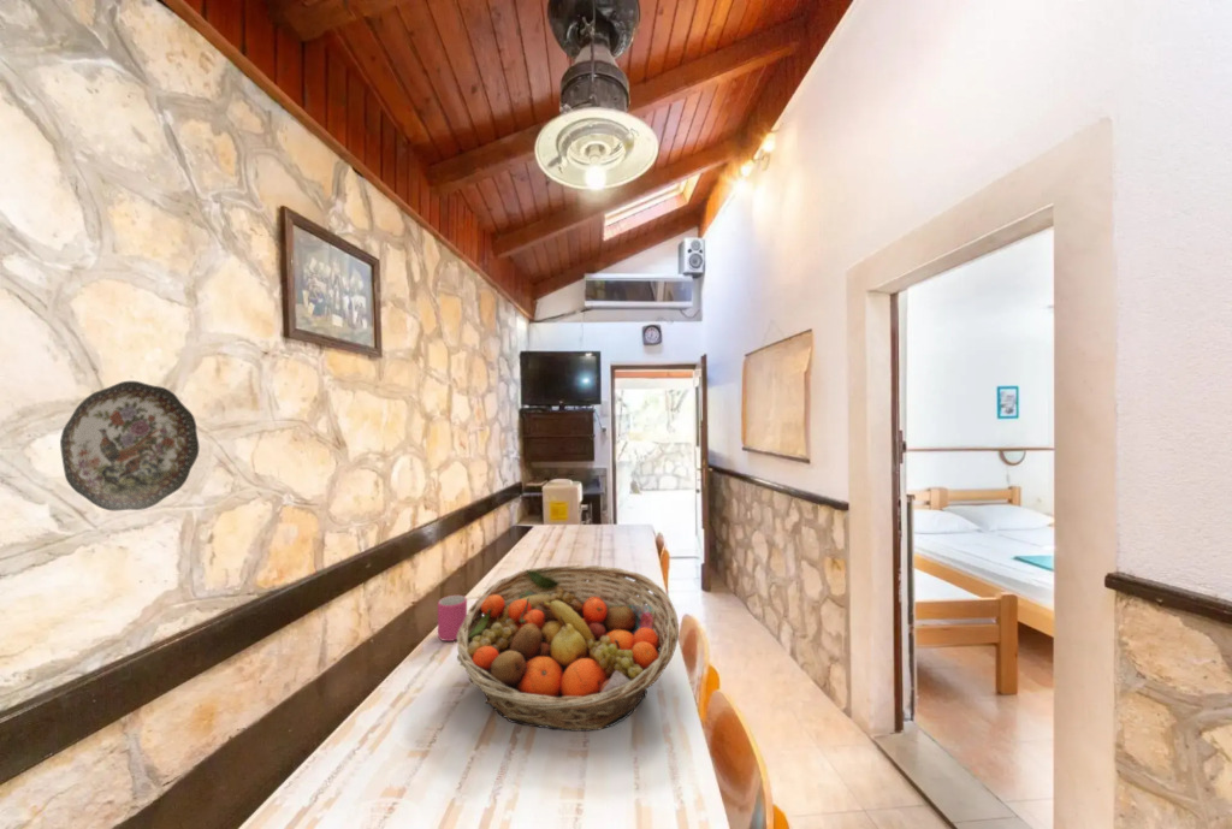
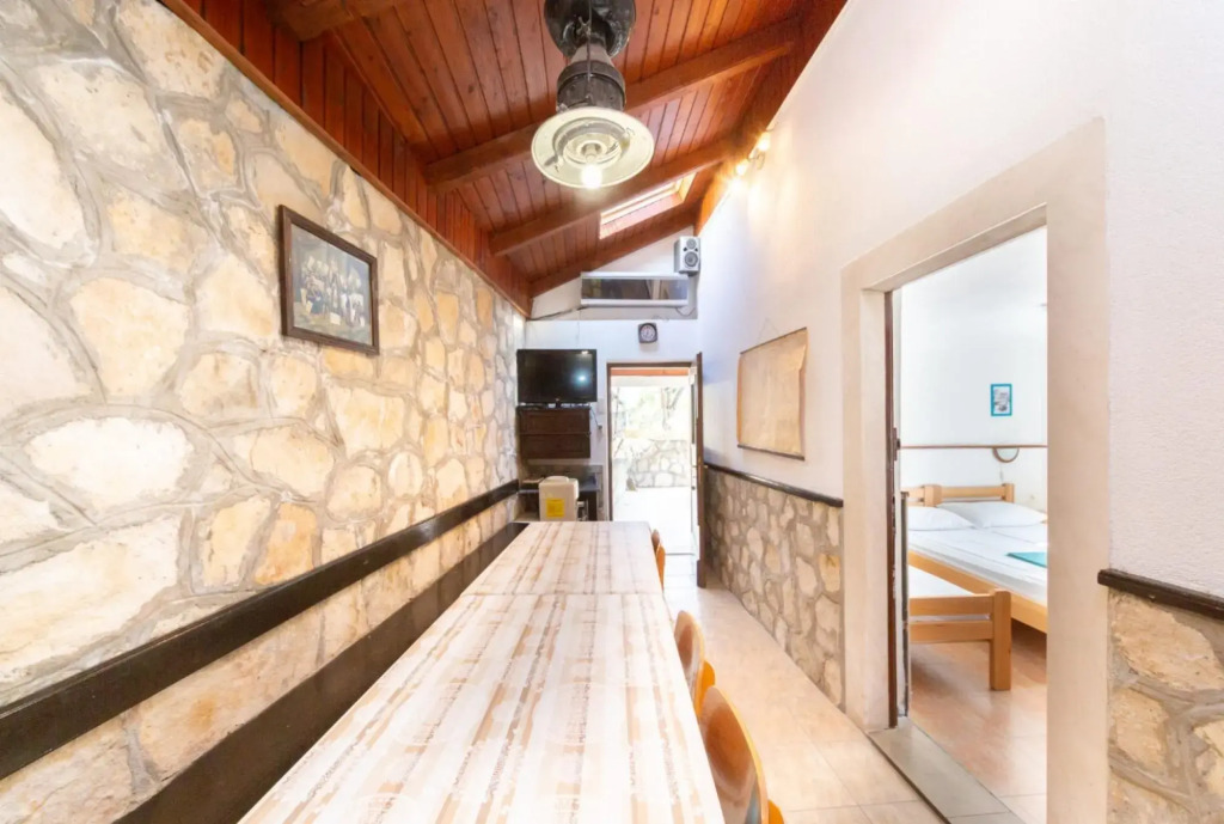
- decorative plate (134, 445)
- fruit basket (568, 638)
- mug (455, 615)
